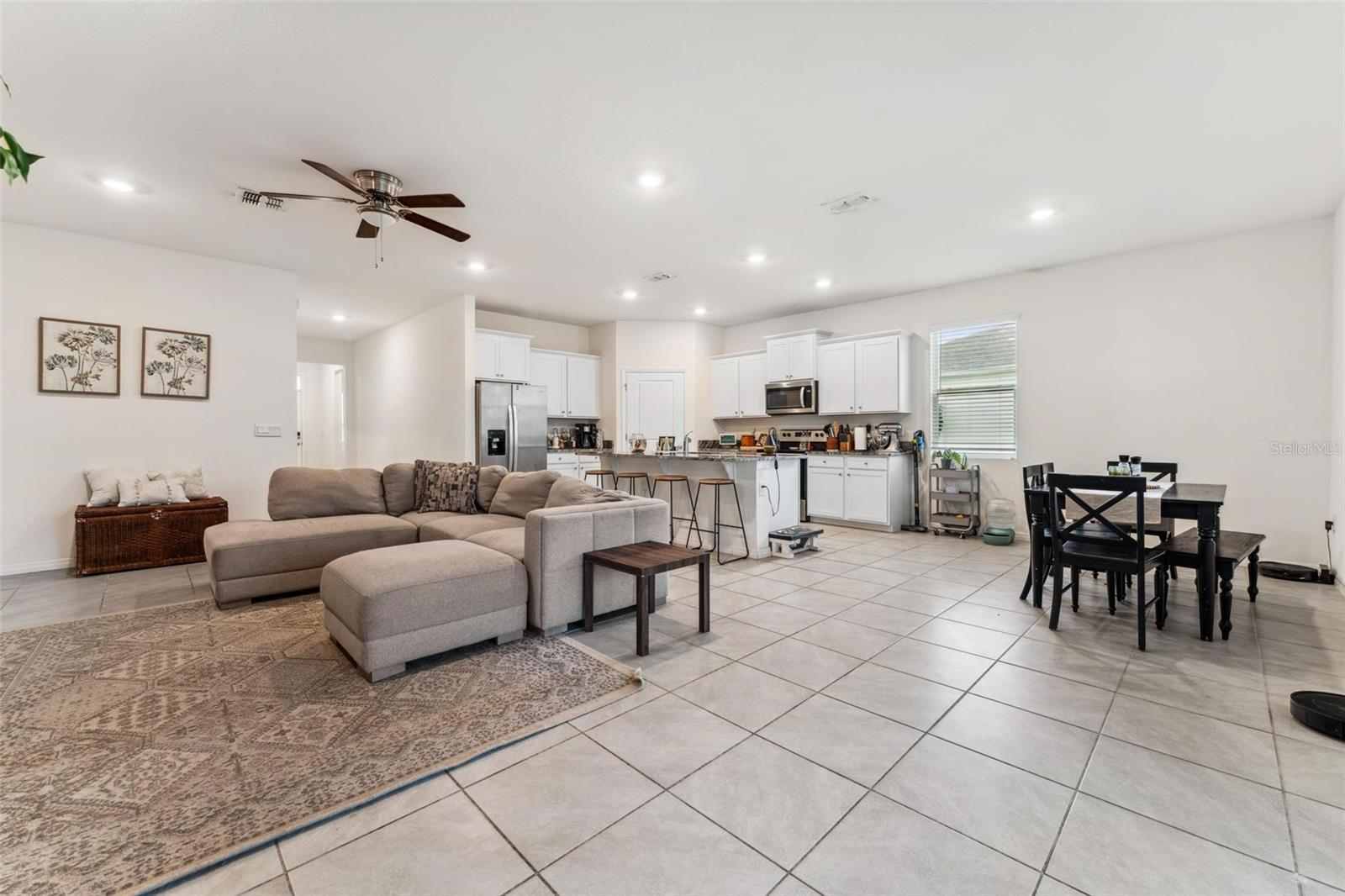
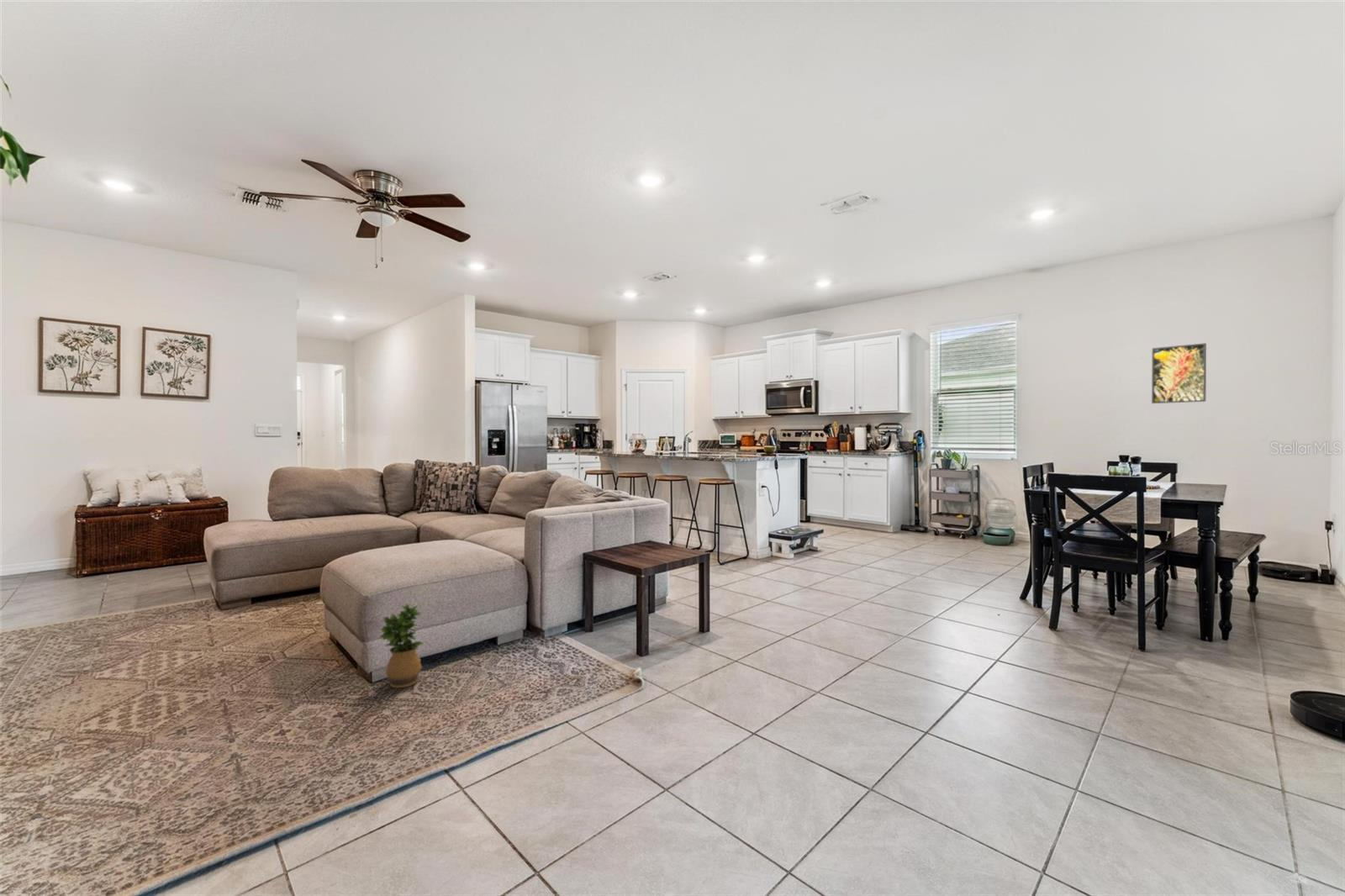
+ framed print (1178, 374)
+ potted plant (398, 644)
